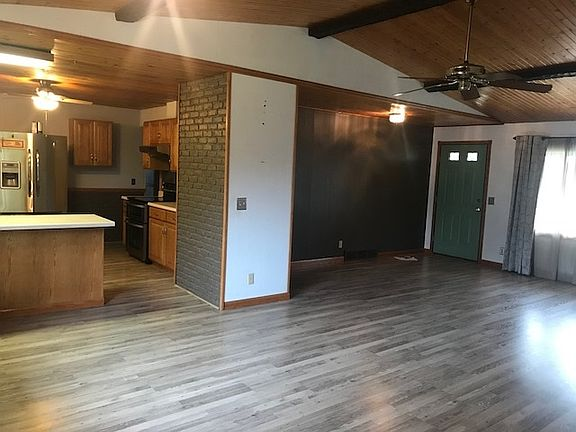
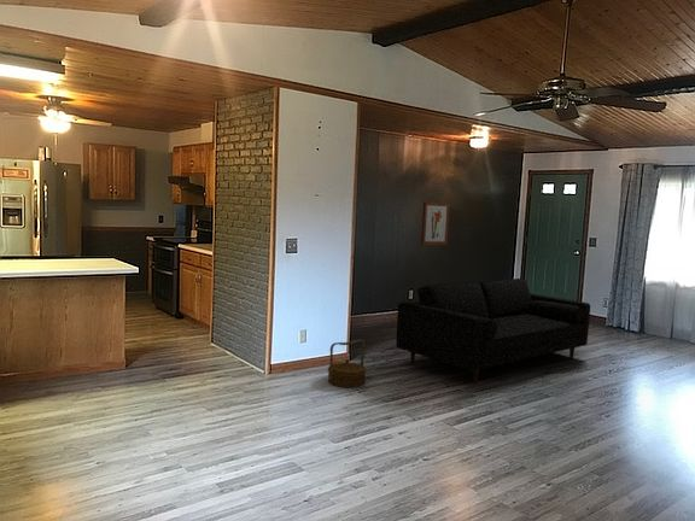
+ sofa (497, 323)
+ wall art (434, 223)
+ basket (346, 361)
